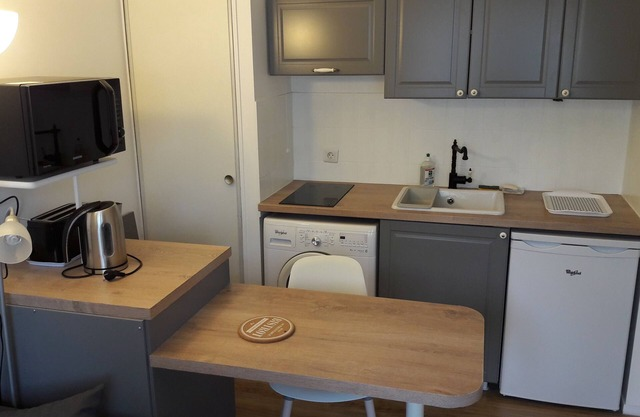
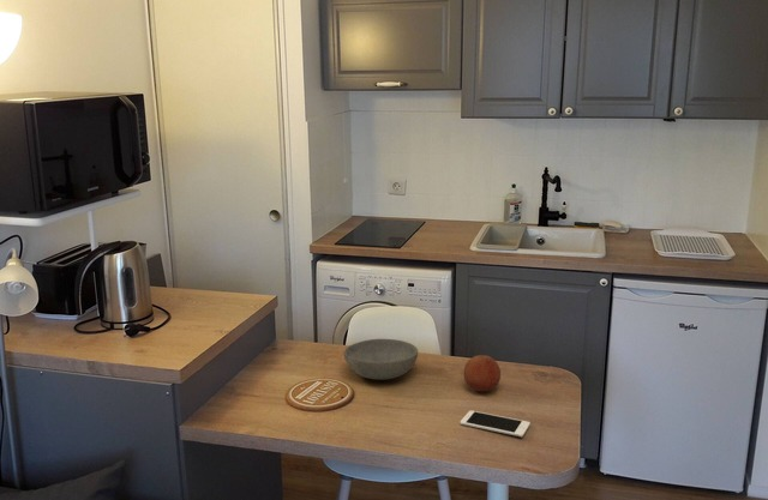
+ fruit (481, 372)
+ bowl (380, 362)
+ cell phone (494, 422)
